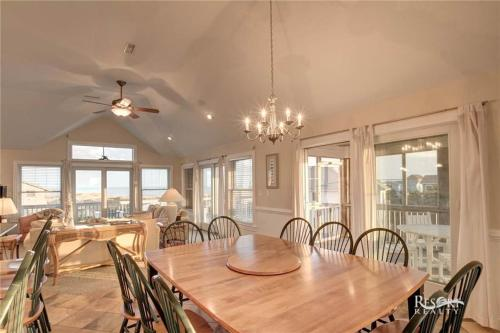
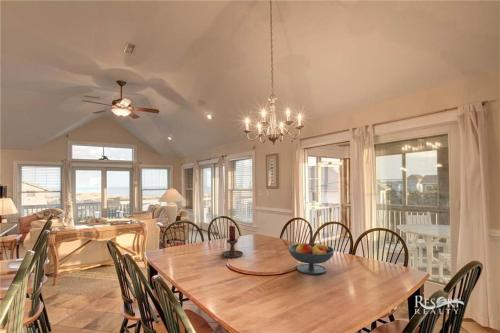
+ fruit bowl (311, 255)
+ candle holder (230, 241)
